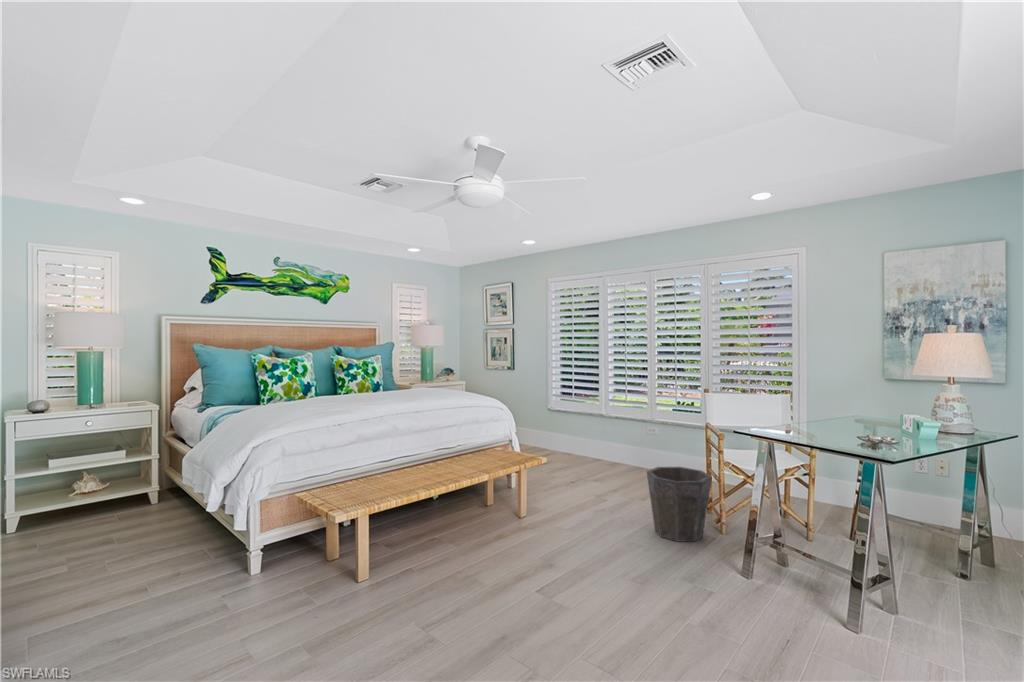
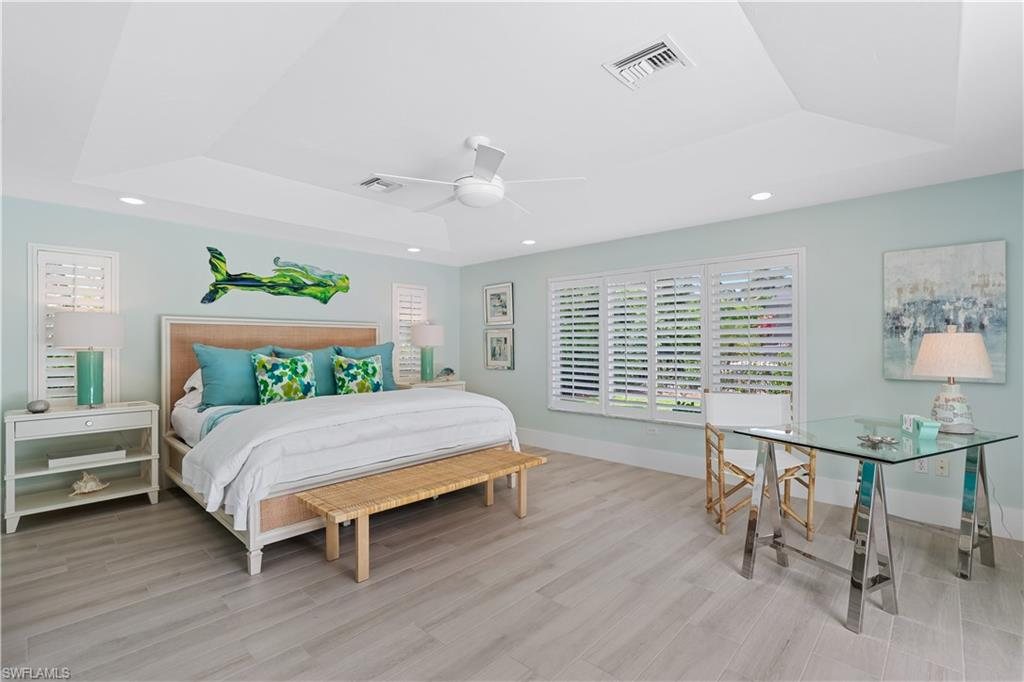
- waste bin (678, 503)
